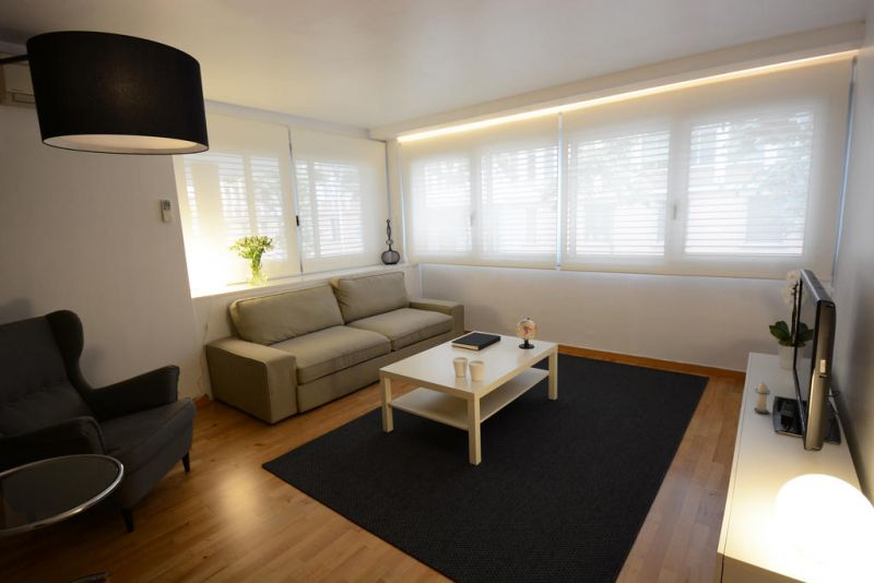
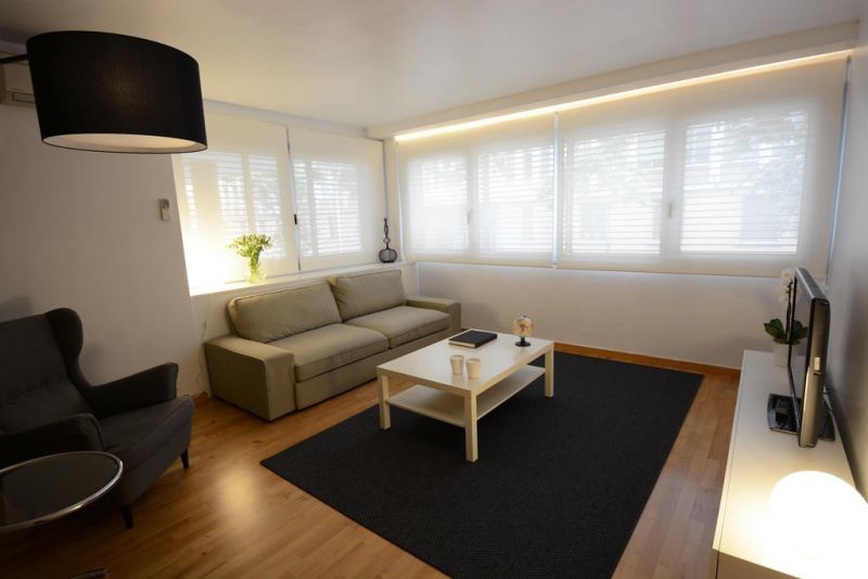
- candle (761, 396)
